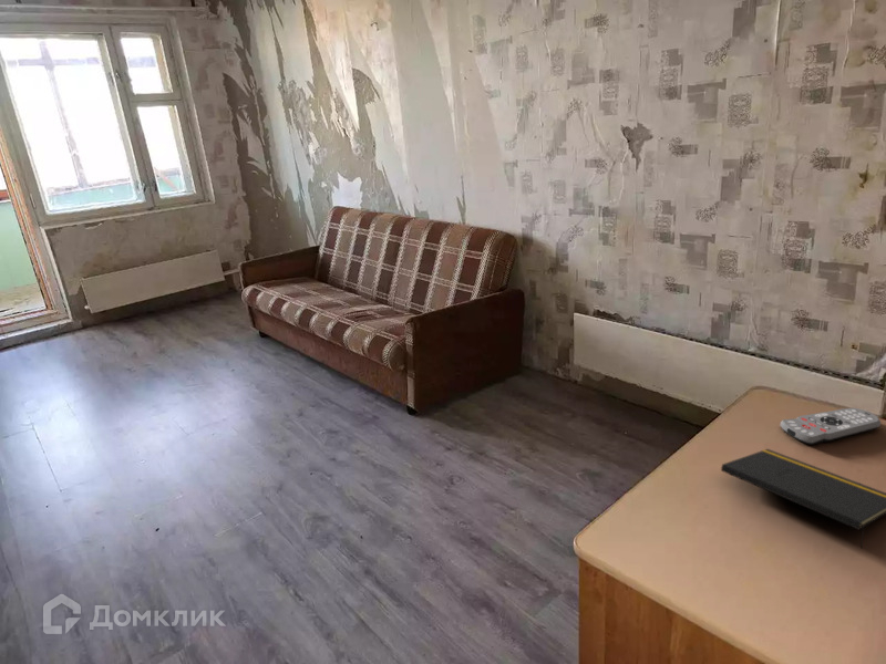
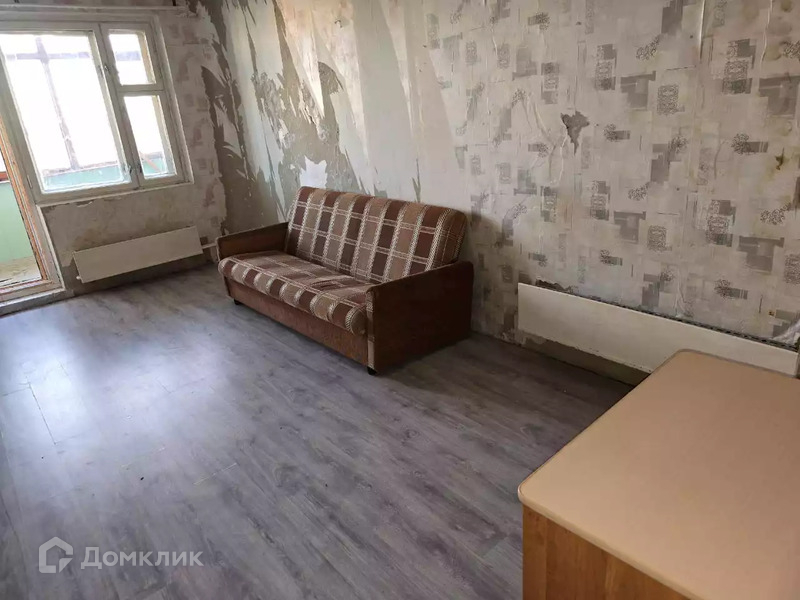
- notepad (806, 484)
- remote control (832, 425)
